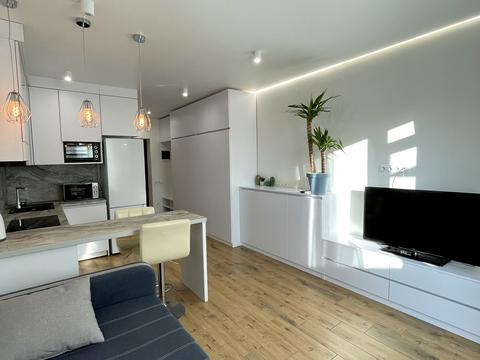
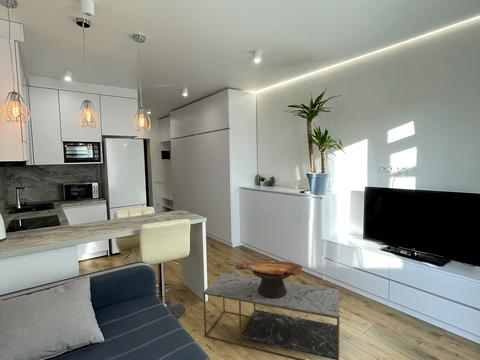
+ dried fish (269, 278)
+ coffee table (271, 313)
